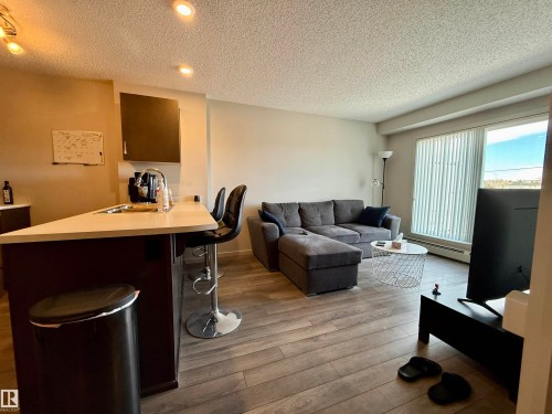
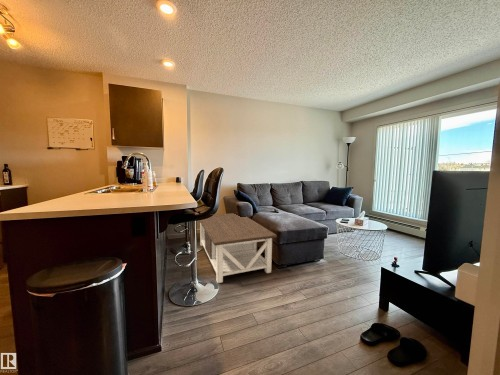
+ coffee table (230, 240)
